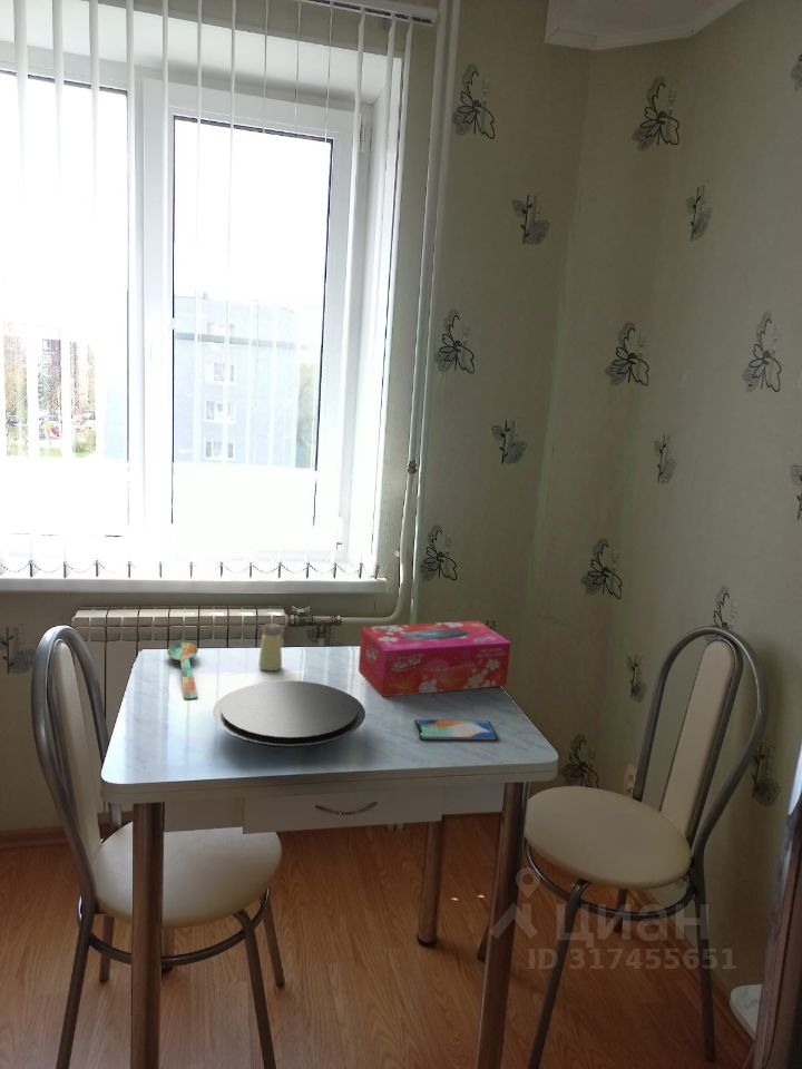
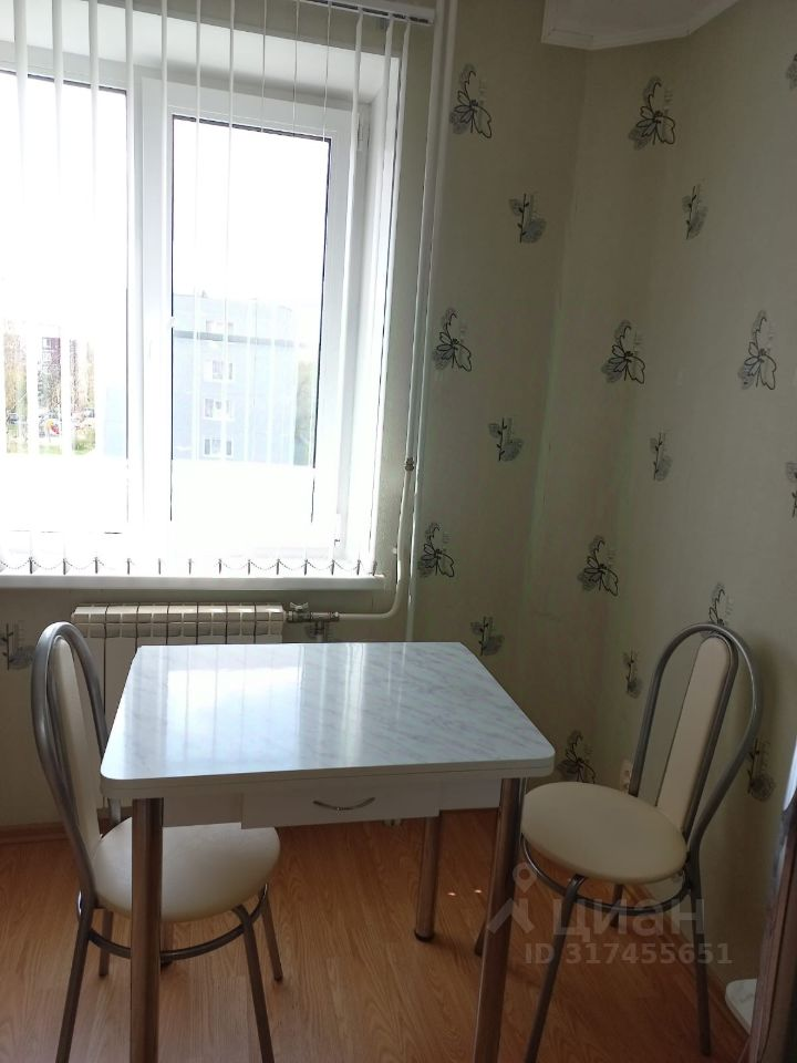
- smartphone (454, 729)
- saltshaker (271, 646)
- tissue box (433, 656)
- plate (290, 719)
- spoon (185, 667)
